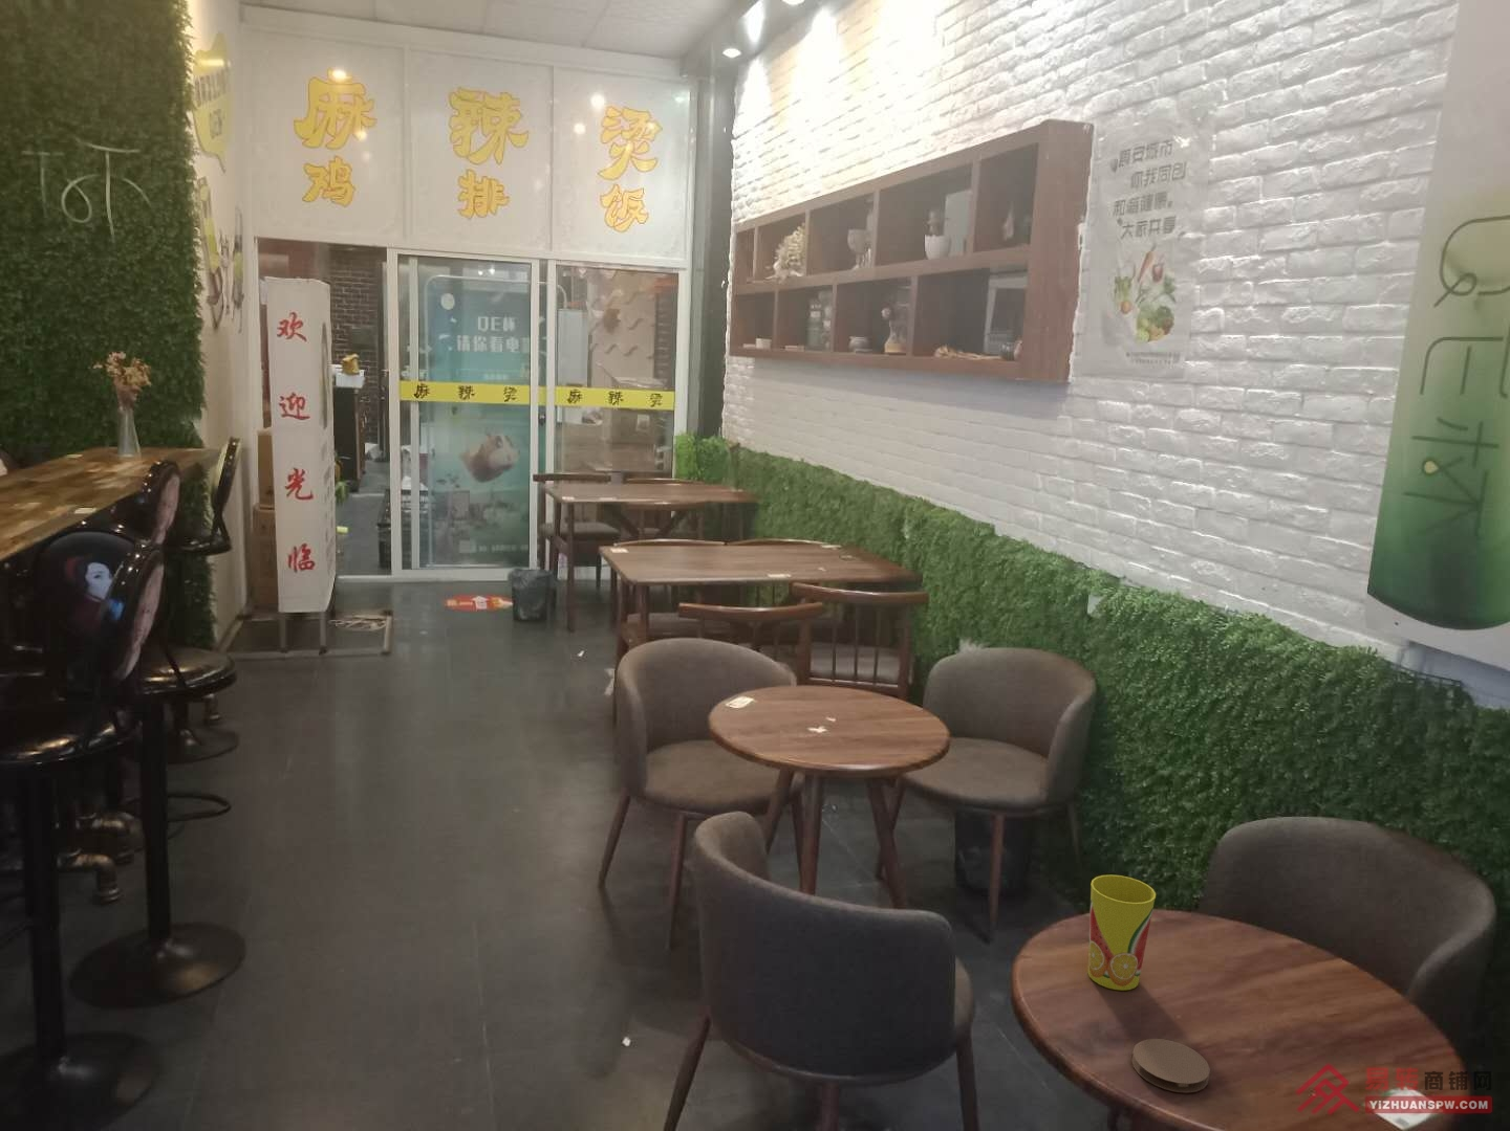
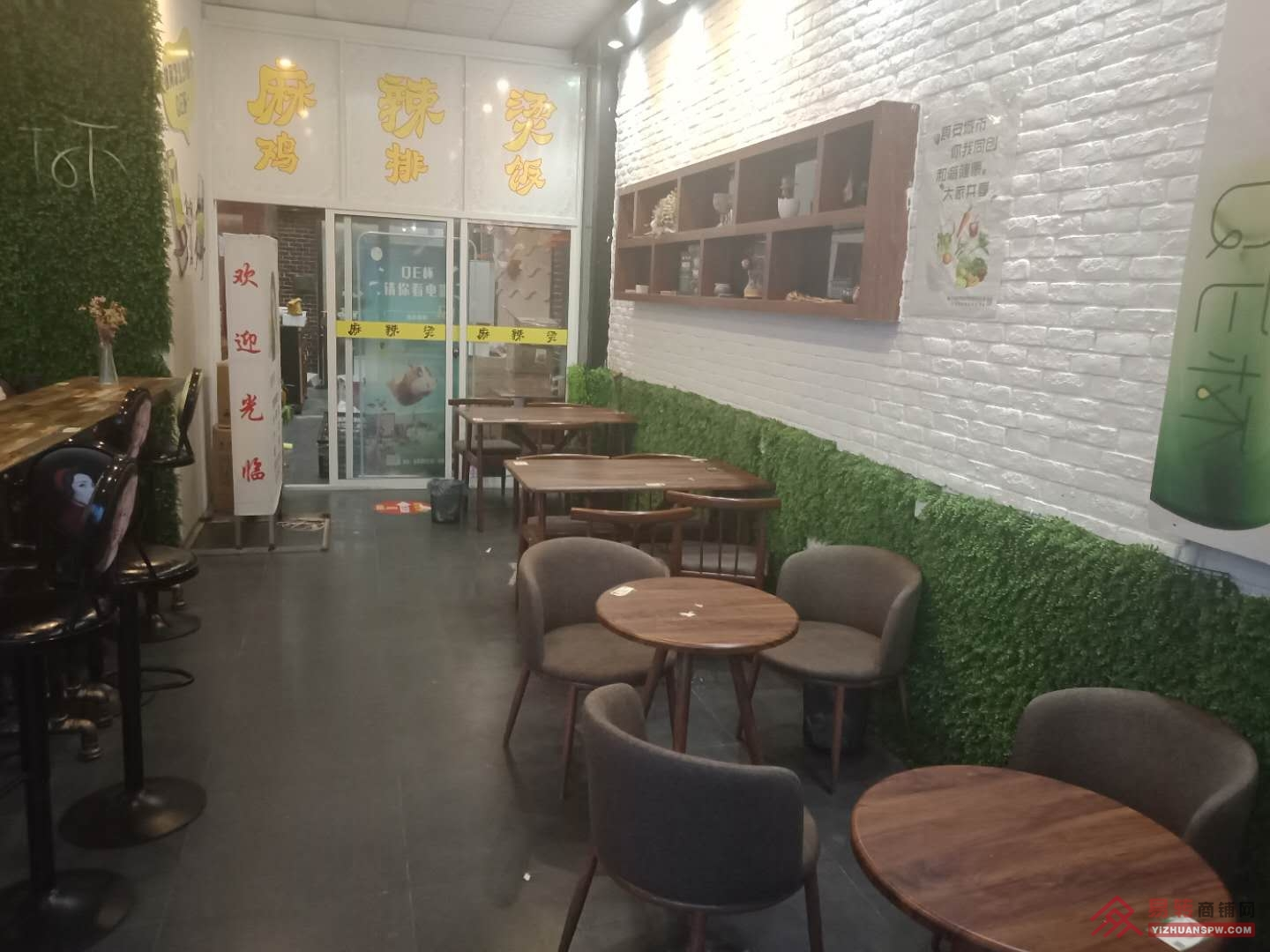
- cup (1118, 933)
- coaster (1170, 1064)
